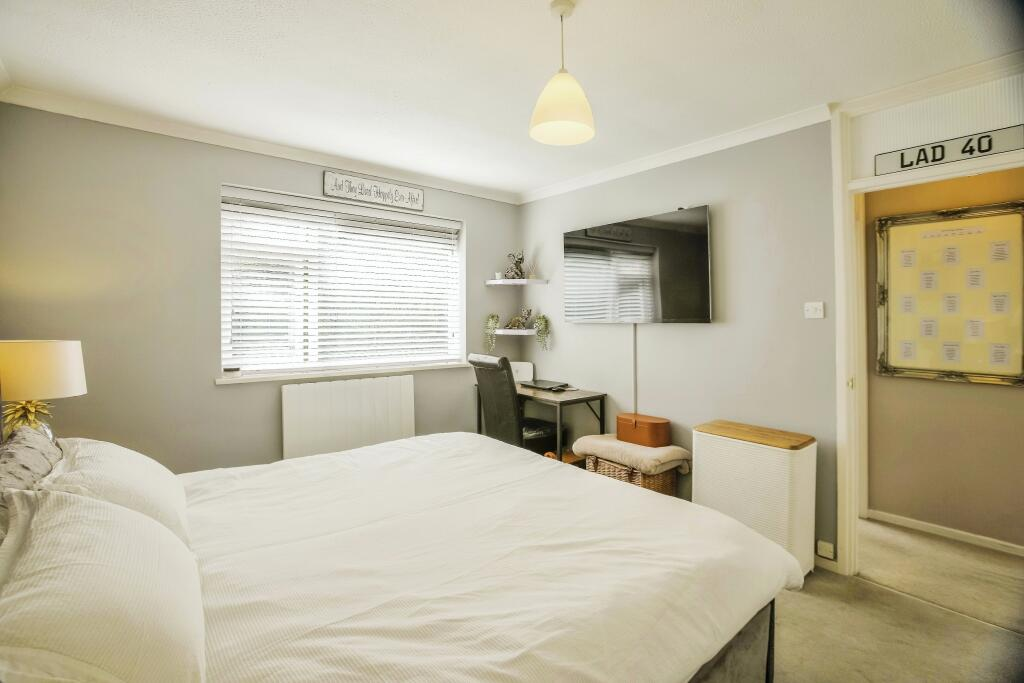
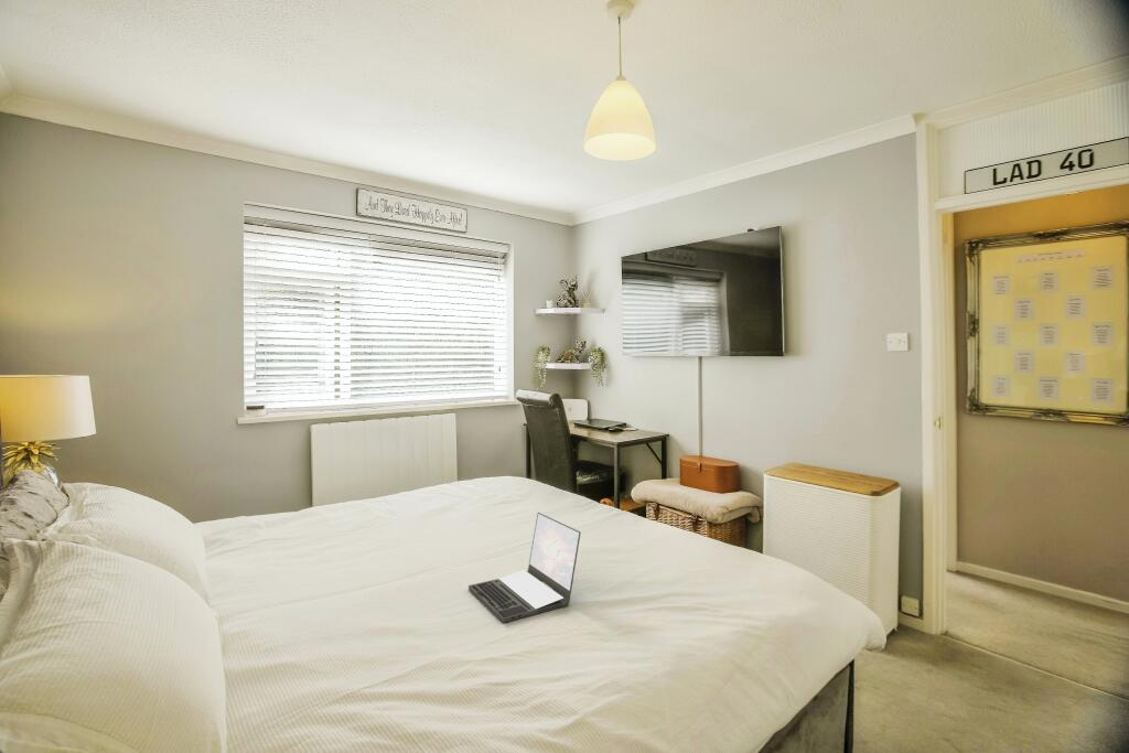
+ laptop (529, 561)
